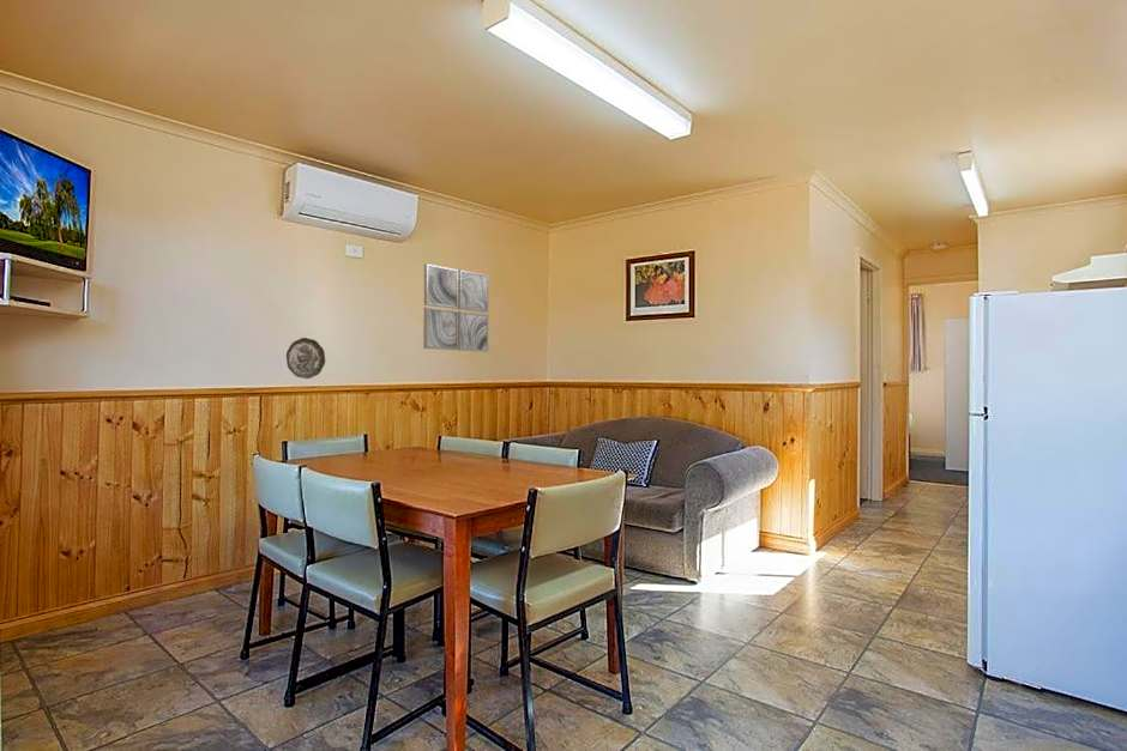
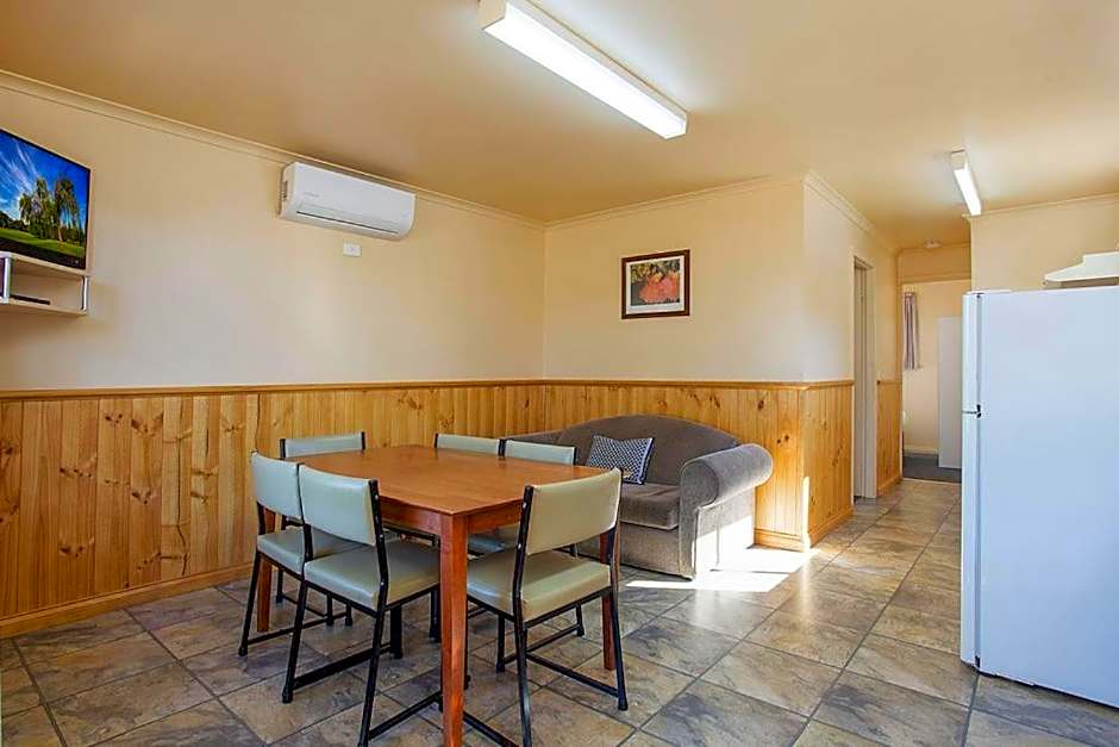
- wall art (457, 308)
- decorative plate (305, 358)
